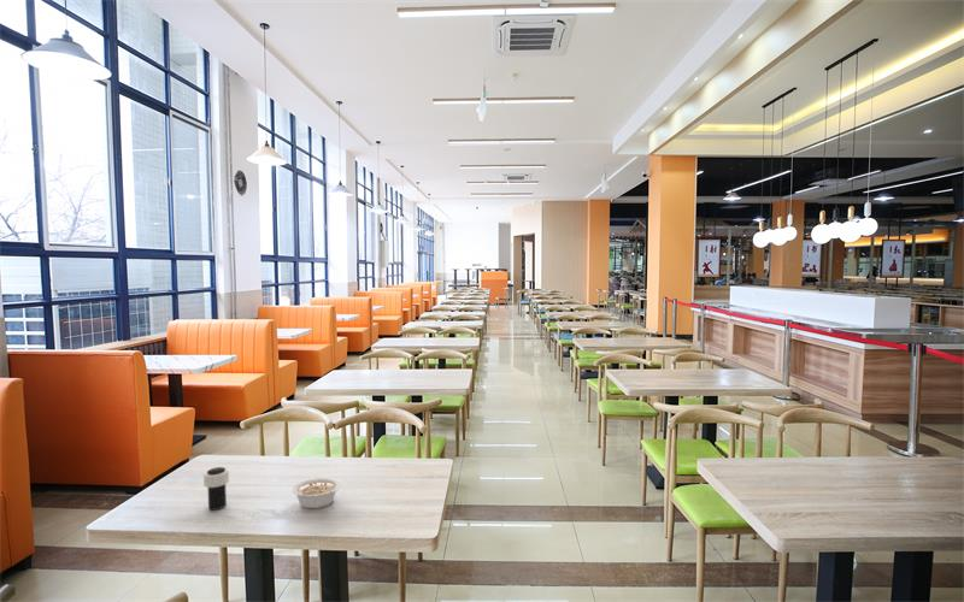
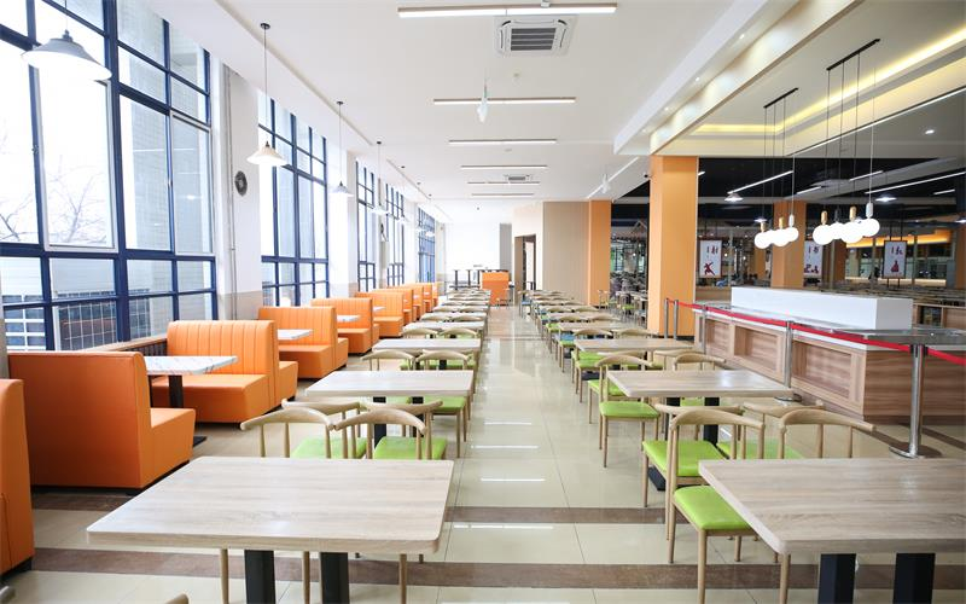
- cup (216, 488)
- legume (318, 492)
